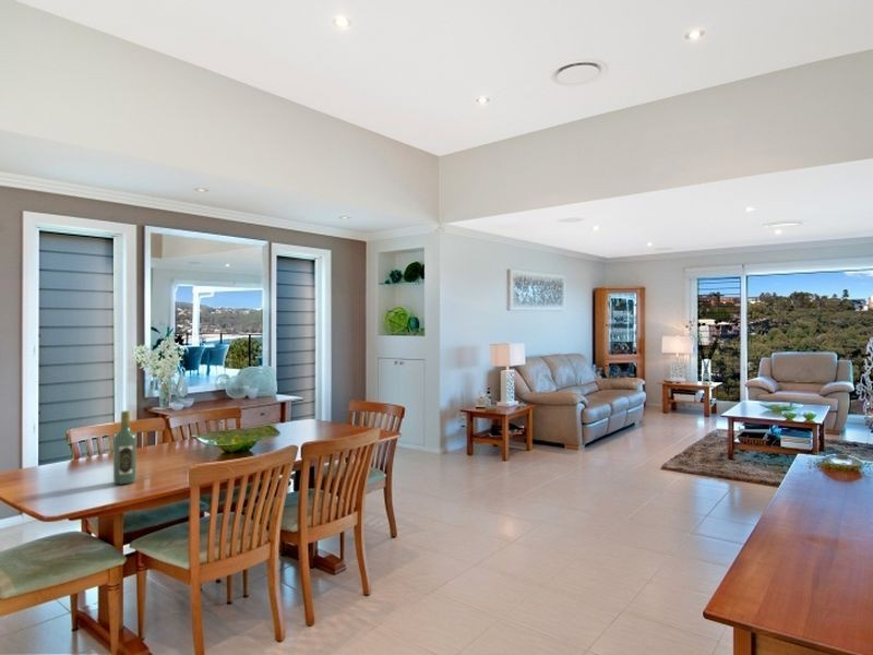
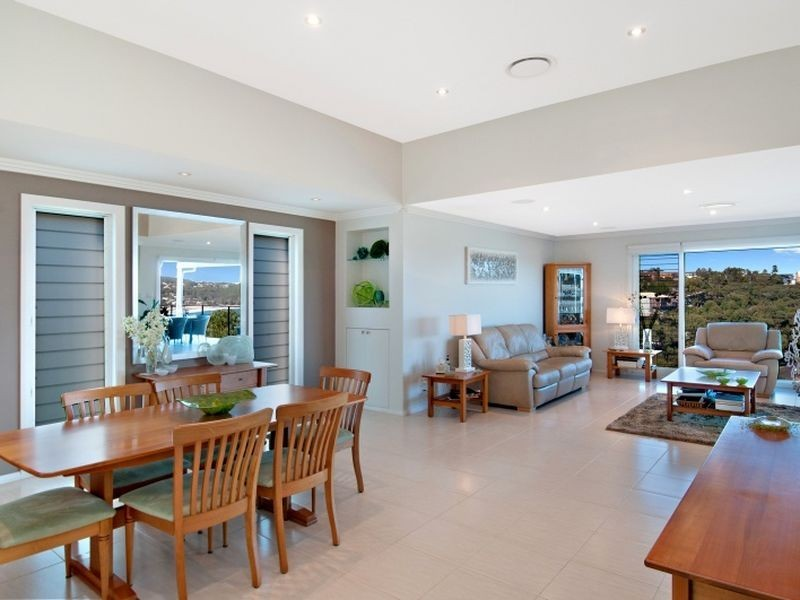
- wine bottle (124, 446)
